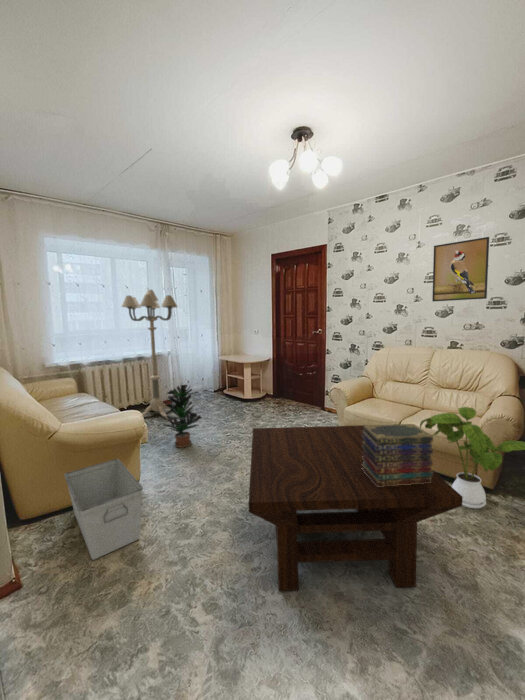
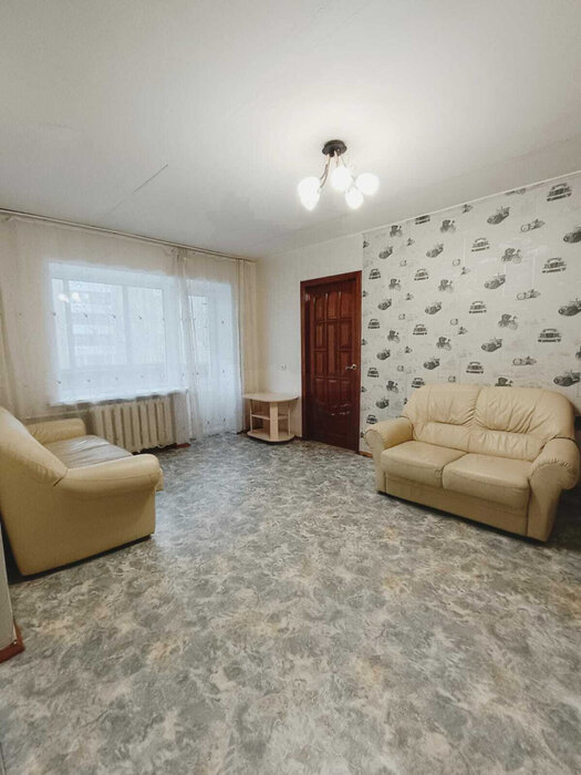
- coffee table (331, 497)
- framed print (459, 271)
- potted plant (182, 416)
- floor lamp (153, 353)
- storage bin (103, 503)
- house plant (472, 460)
- book stack (395, 452)
